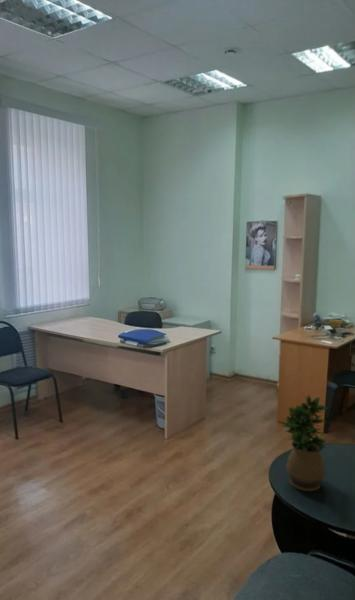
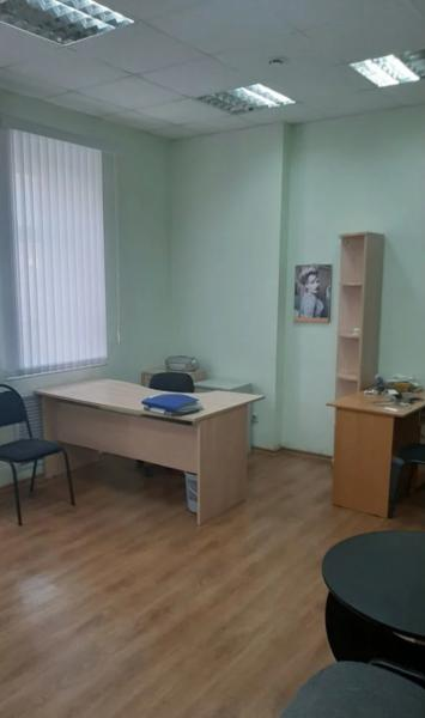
- potted plant (301, 440)
